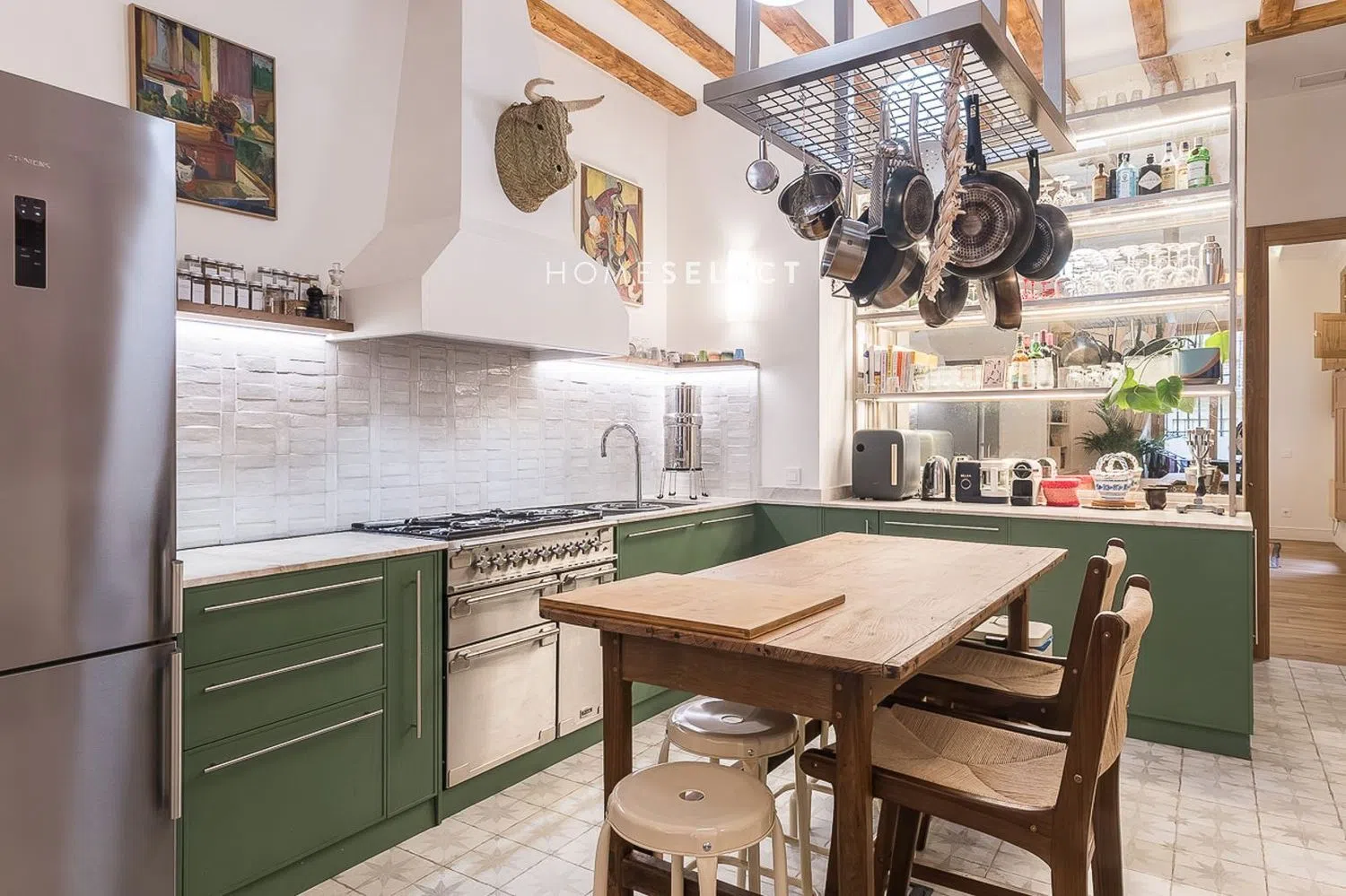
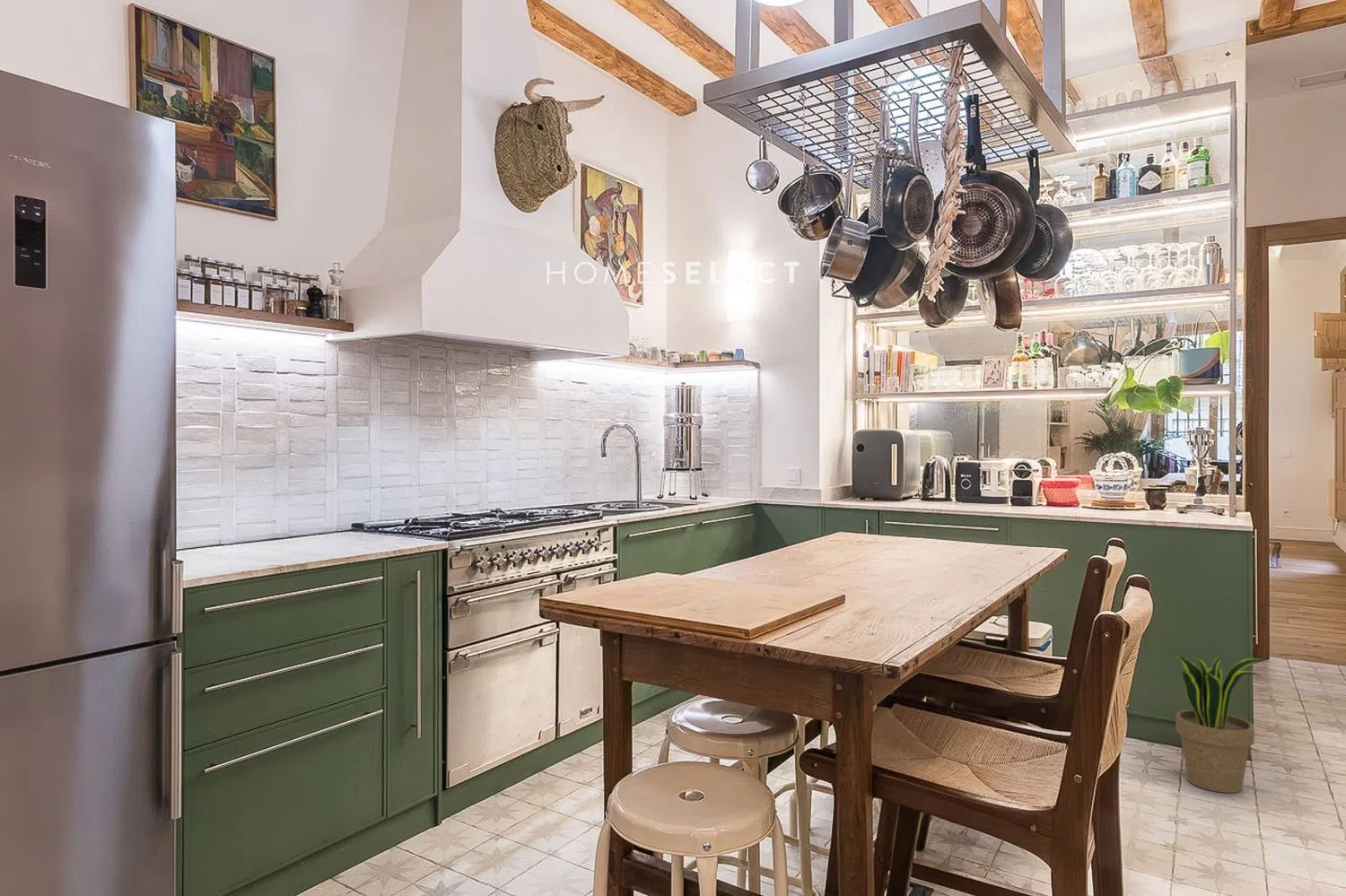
+ potted plant (1218, 717)
